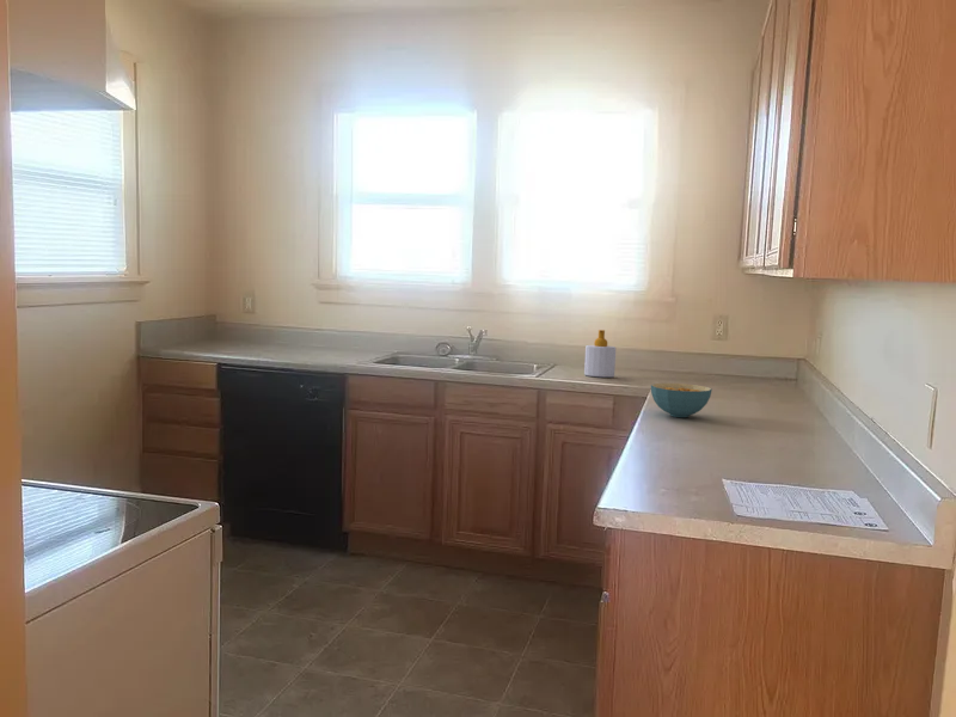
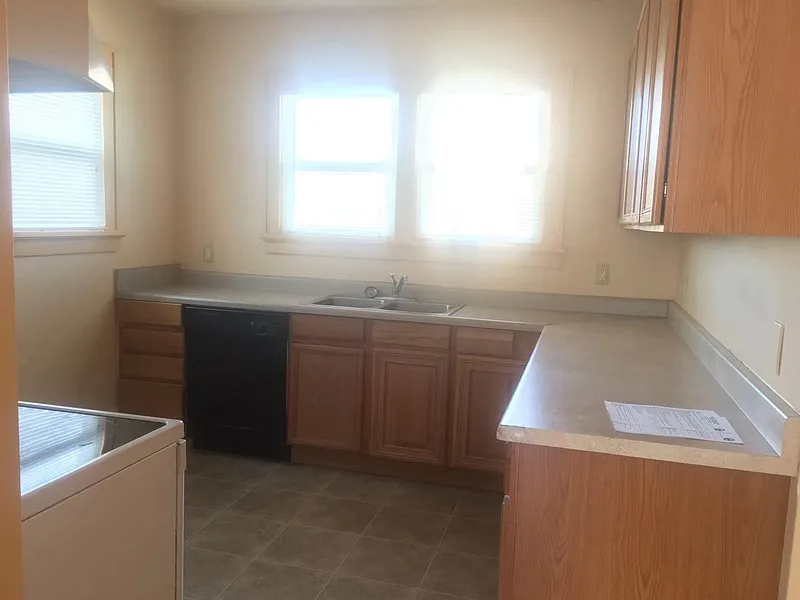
- cereal bowl (680, 400)
- soap bottle (600, 353)
